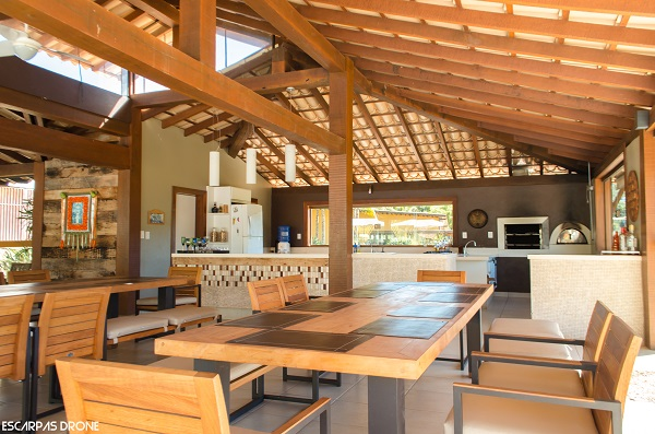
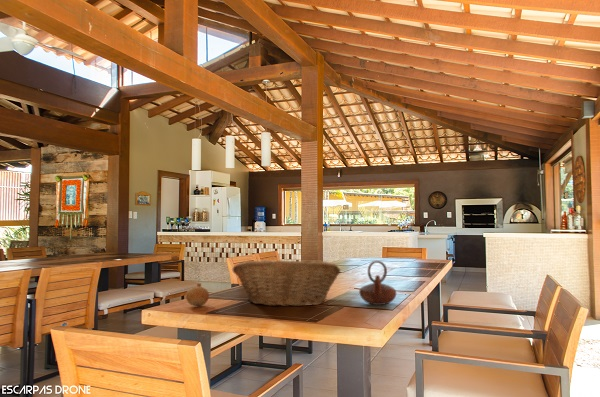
+ fruit (197, 294)
+ teapot (378, 283)
+ fruit basket (286, 279)
